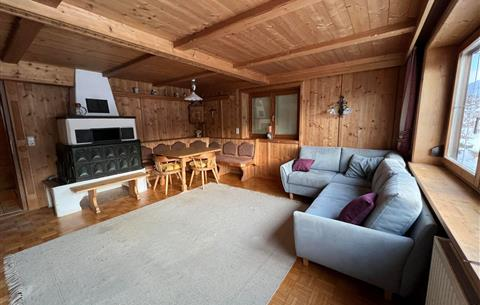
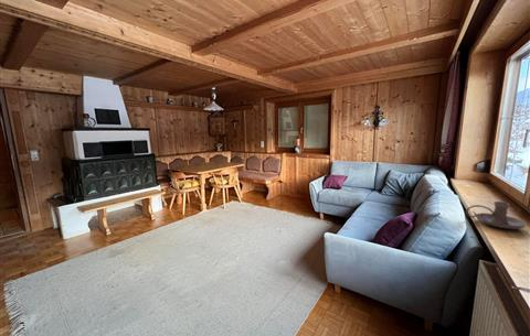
+ candle holder (494, 213)
